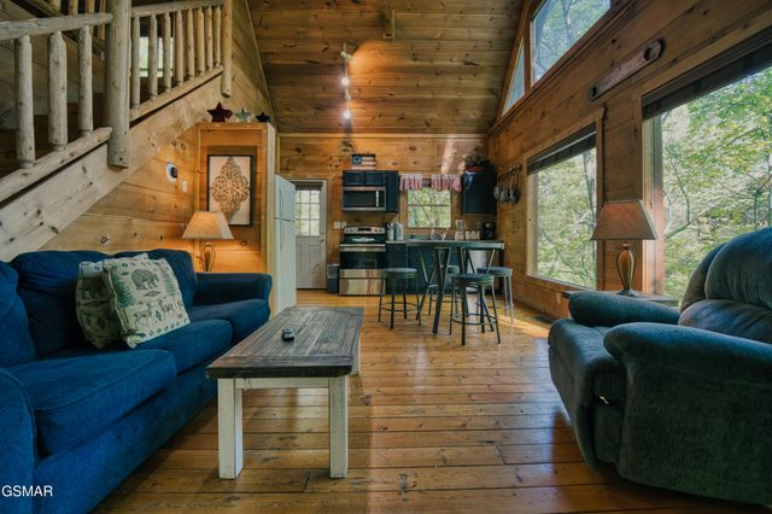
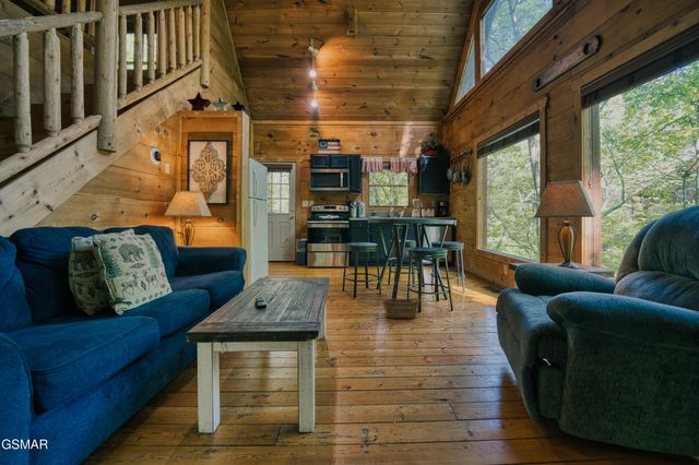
+ basket (401, 299)
